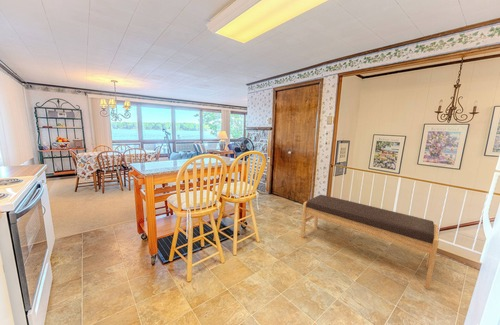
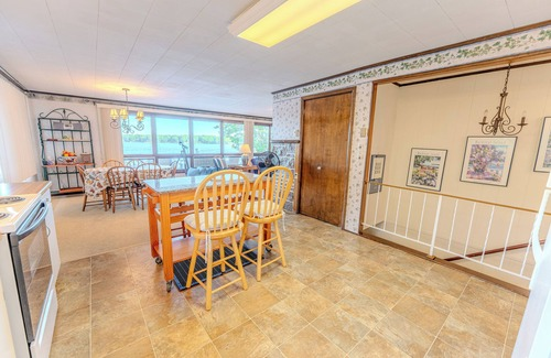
- bench (360, 230)
